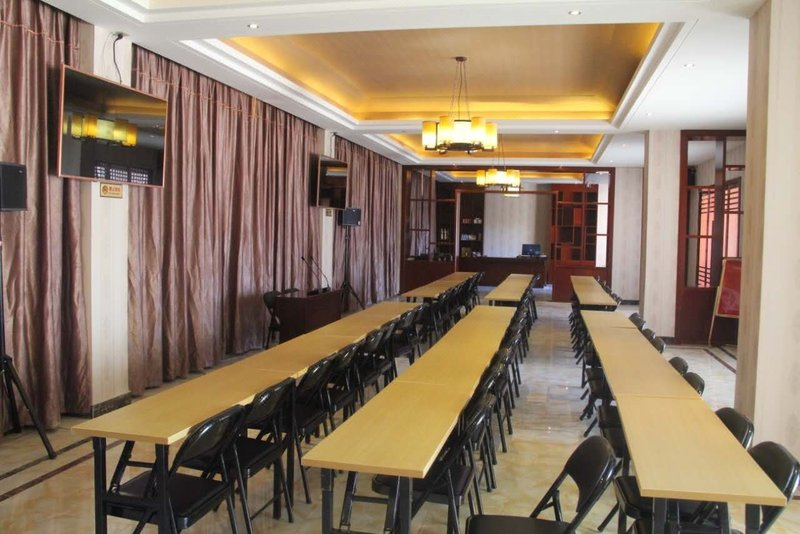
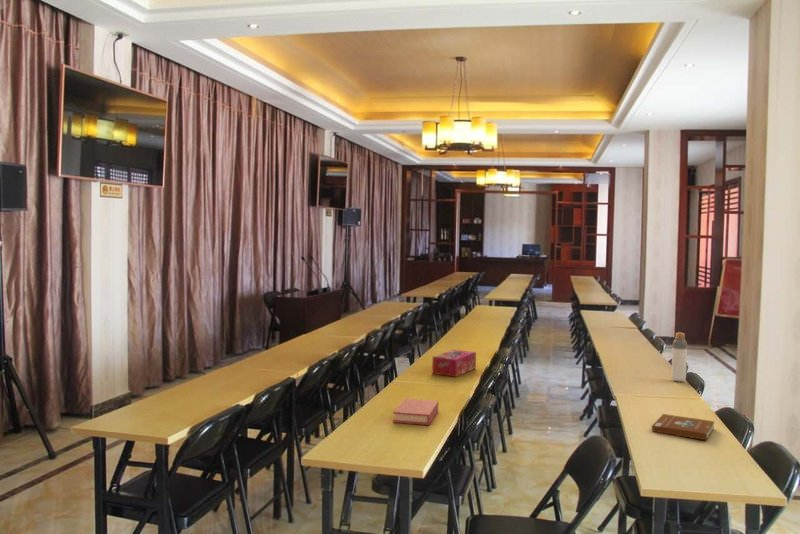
+ bottle (679, 356)
+ book (416, 411)
+ tissue box (454, 362)
+ book (683, 426)
